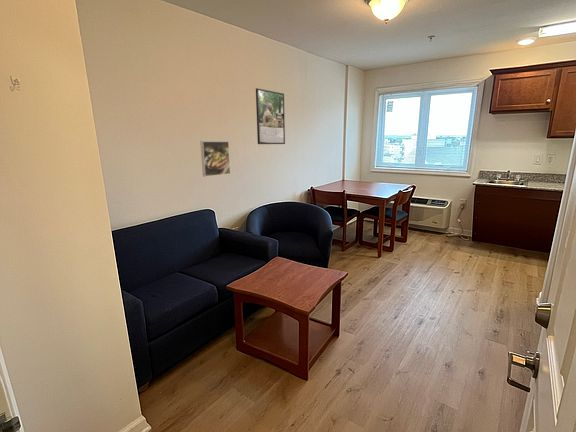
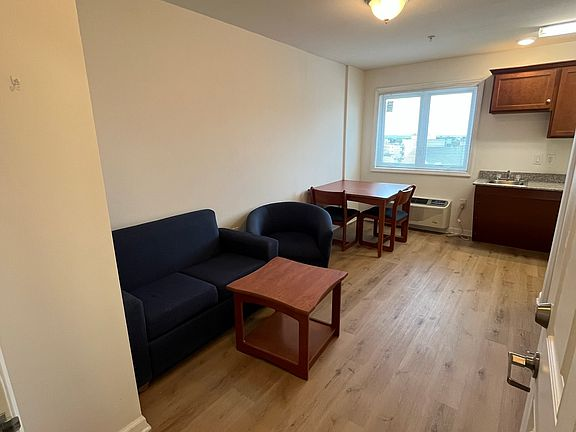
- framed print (271, 118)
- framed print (216, 158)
